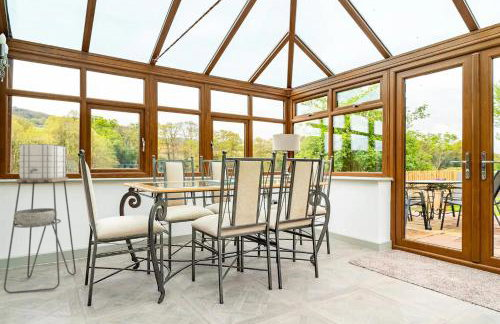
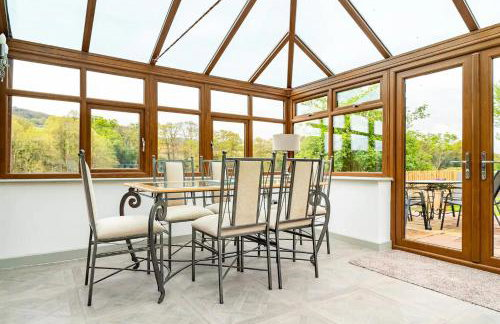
- plant stand (42, 213)
